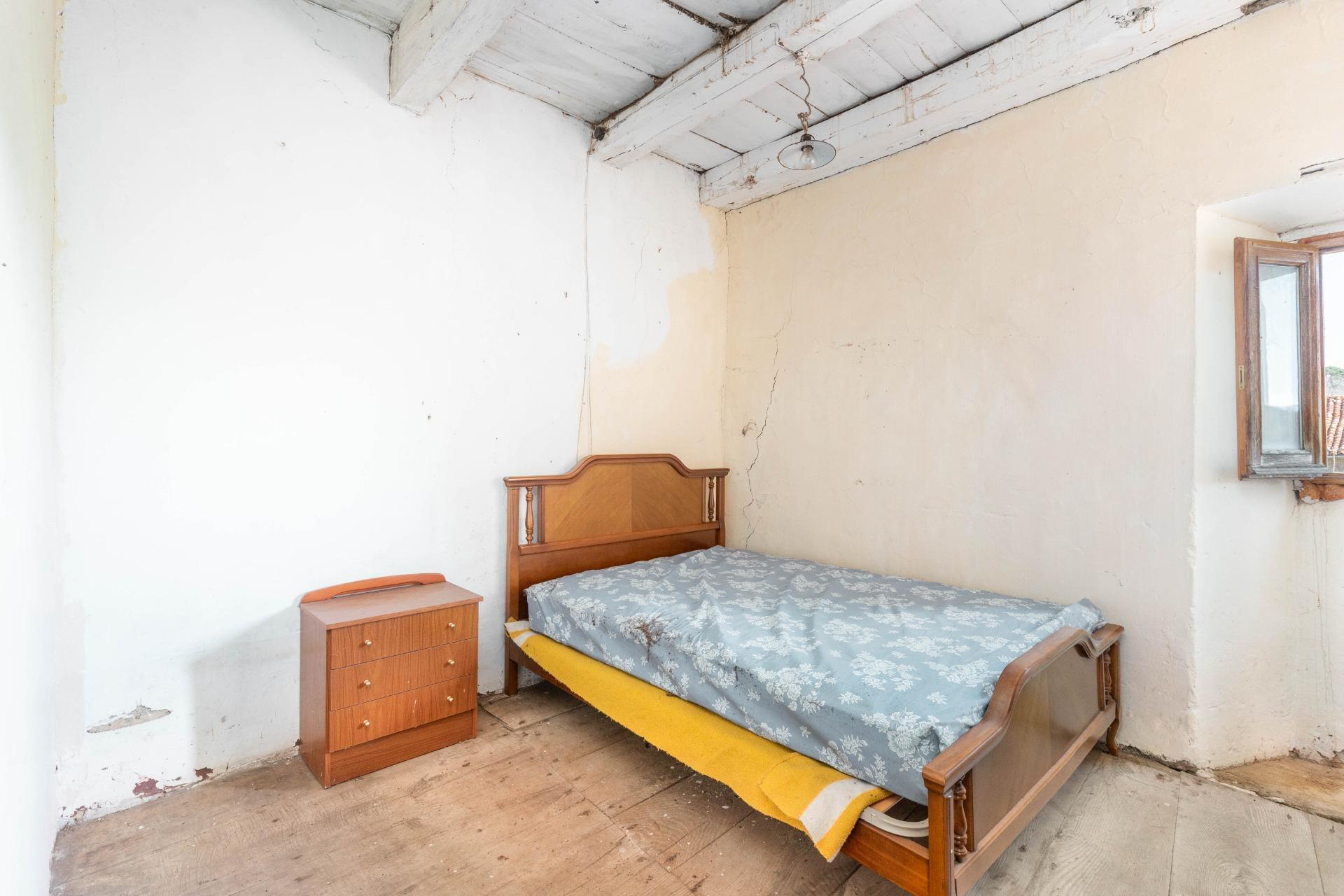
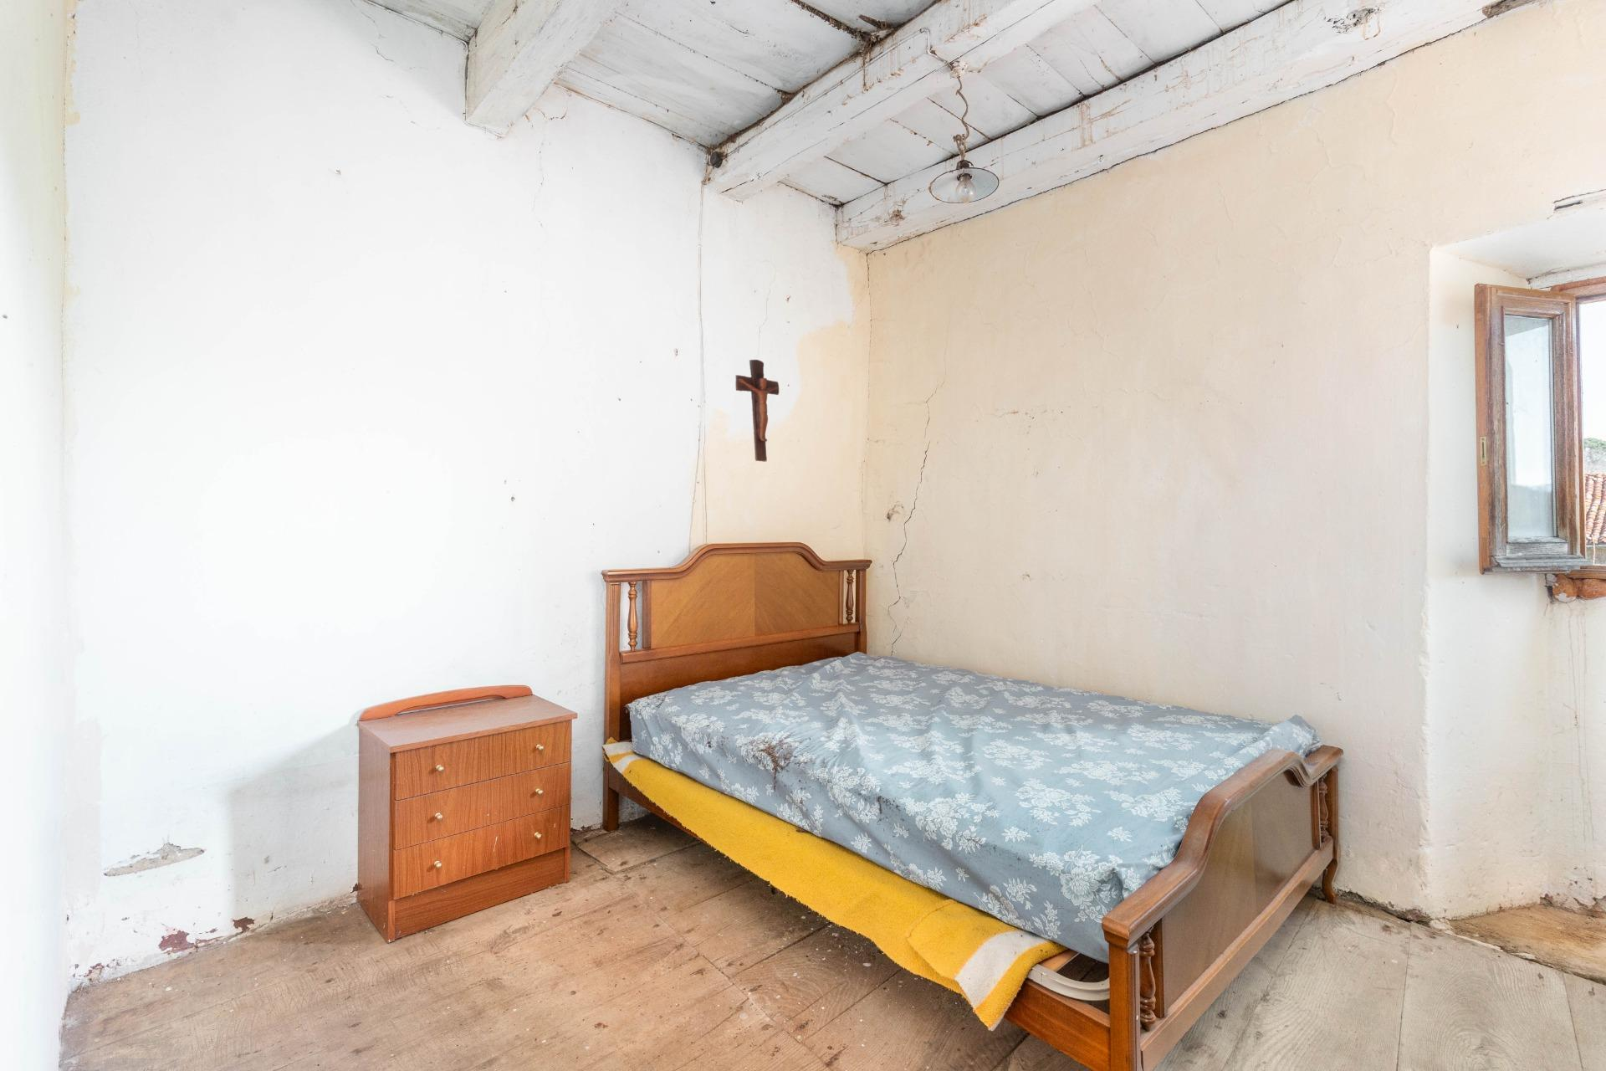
+ crucifix (761, 409)
